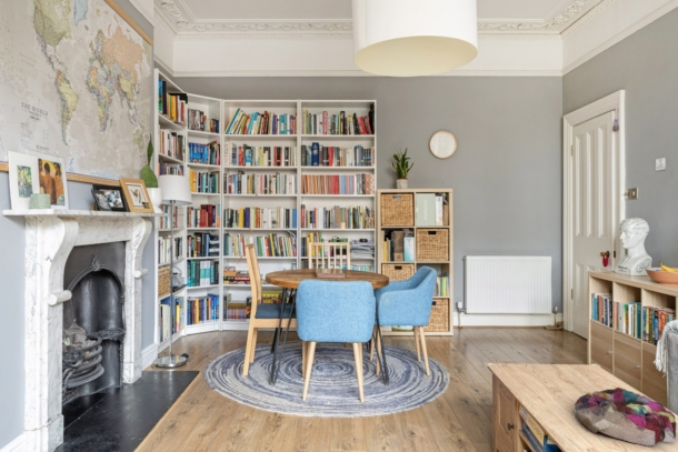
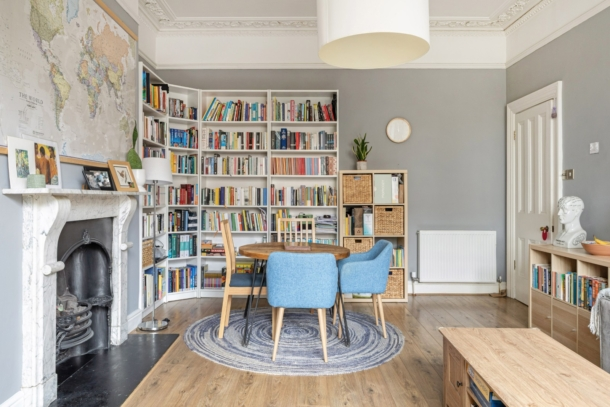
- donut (622, 410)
